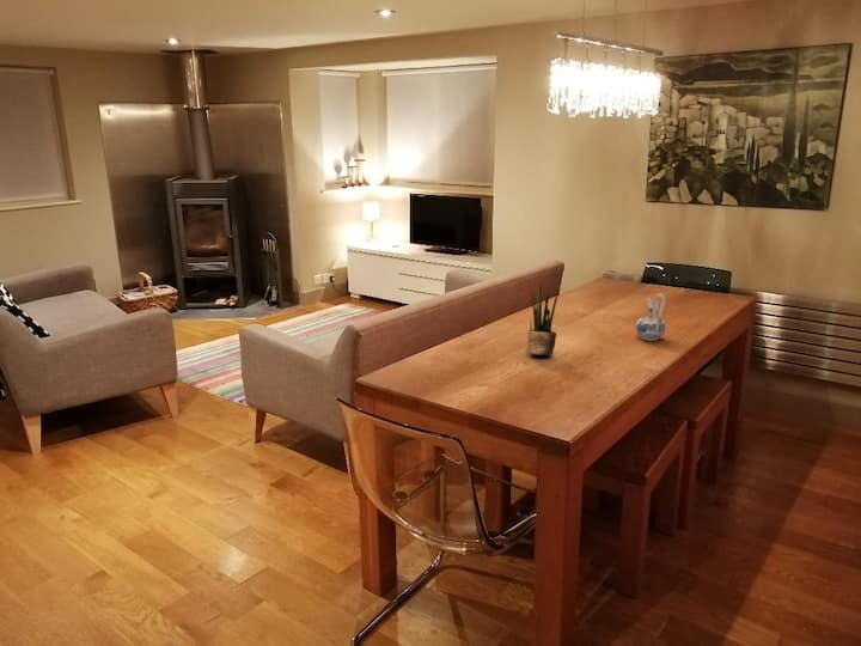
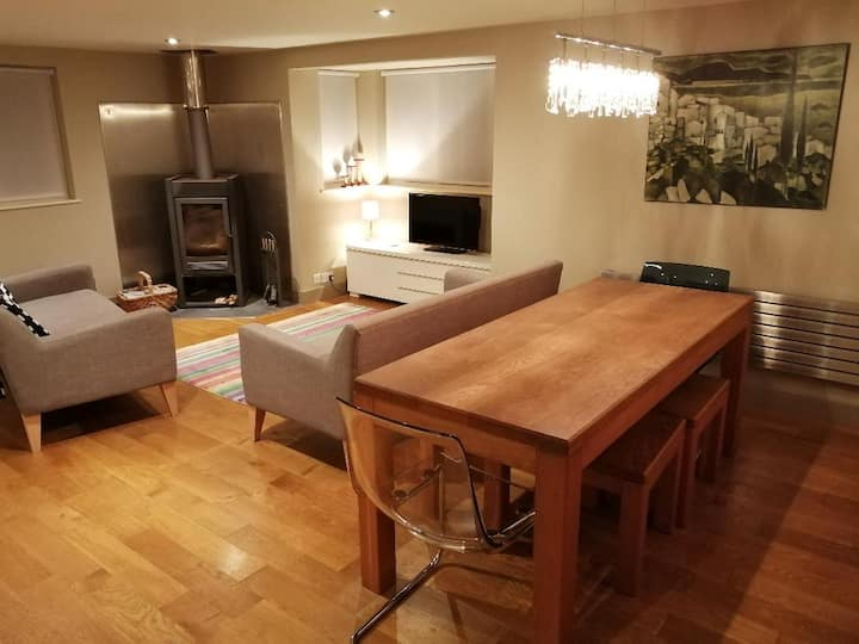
- potted plant (543, 319)
- ceramic pitcher (651, 316)
